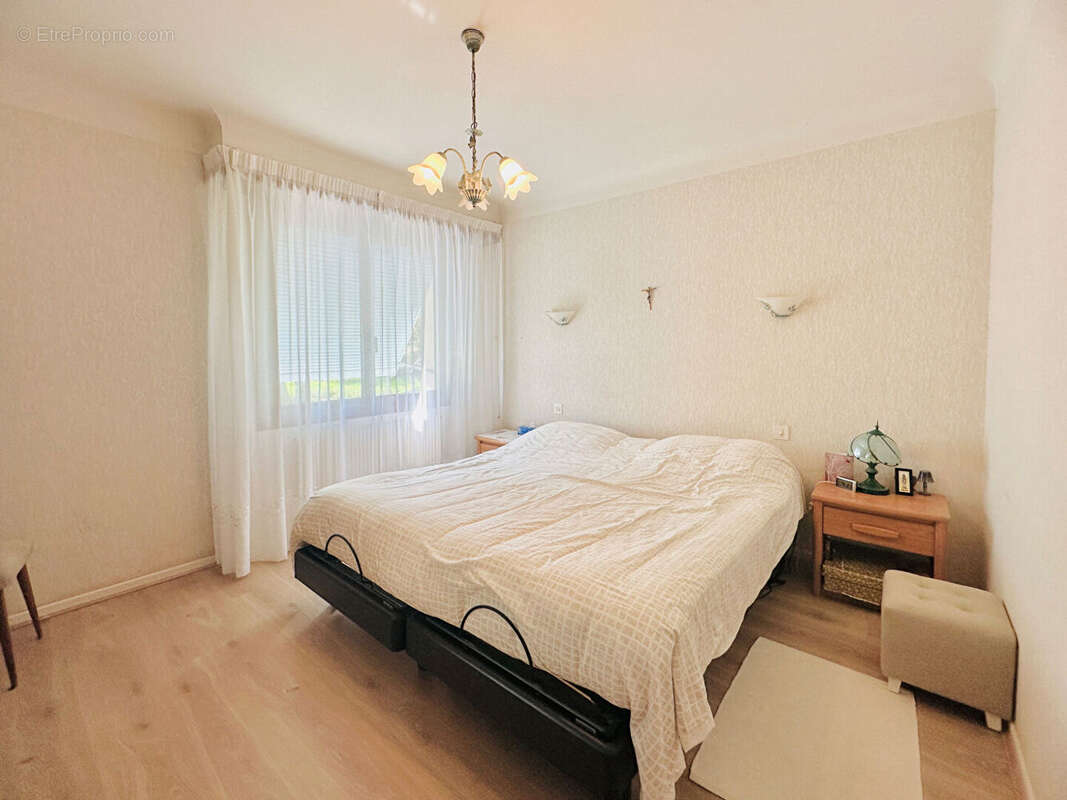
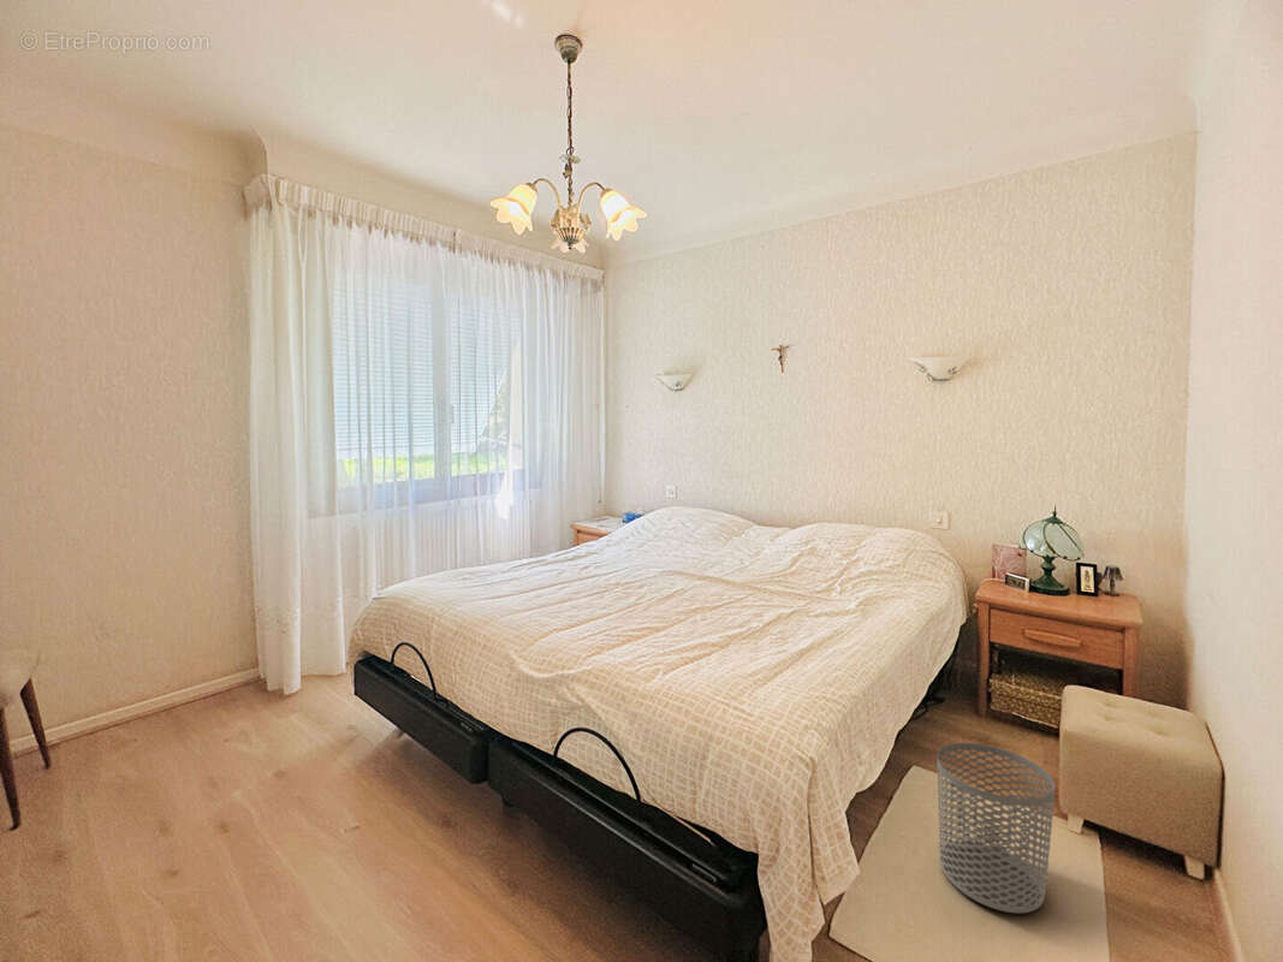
+ waste bin (991, 824)
